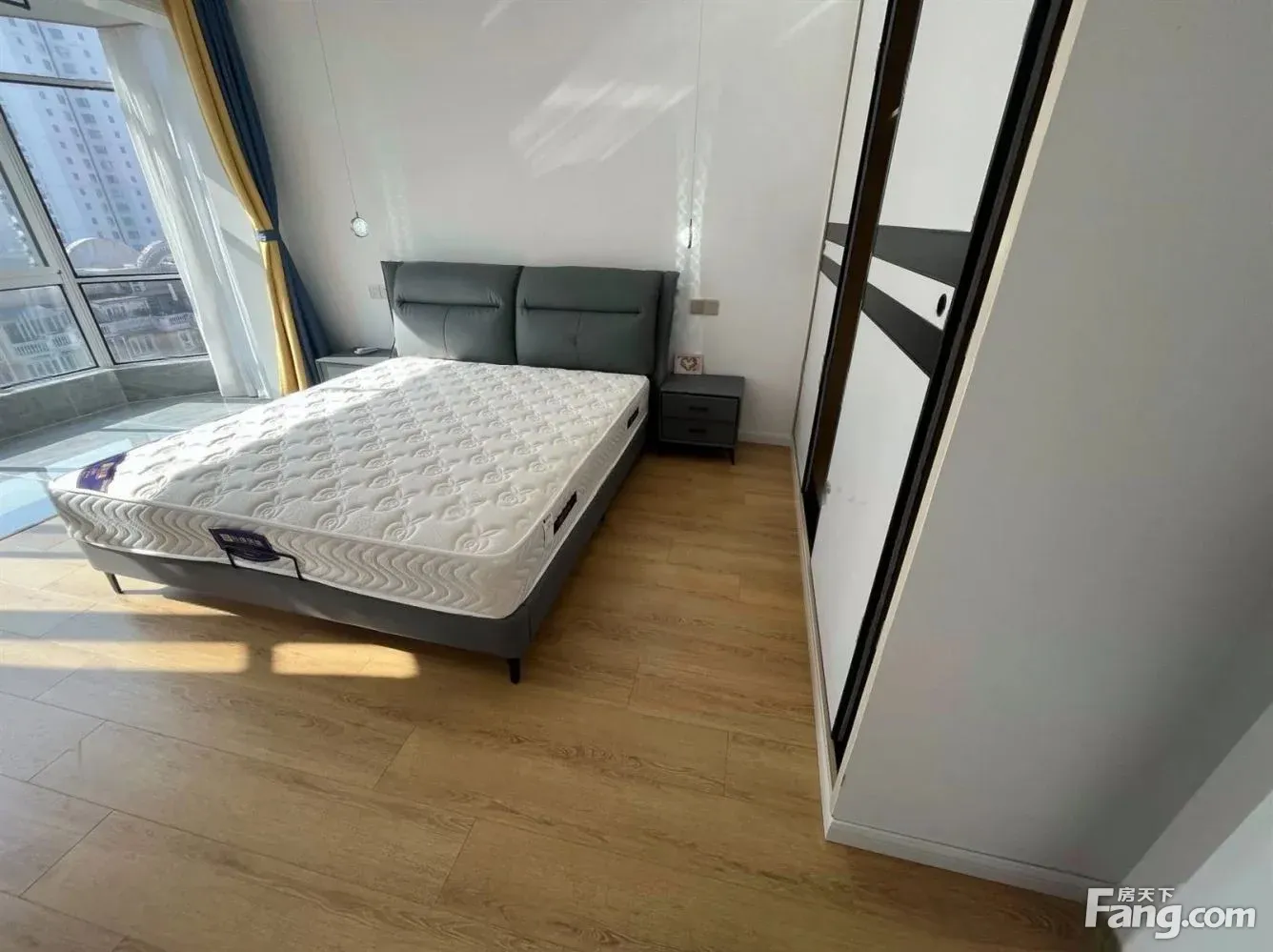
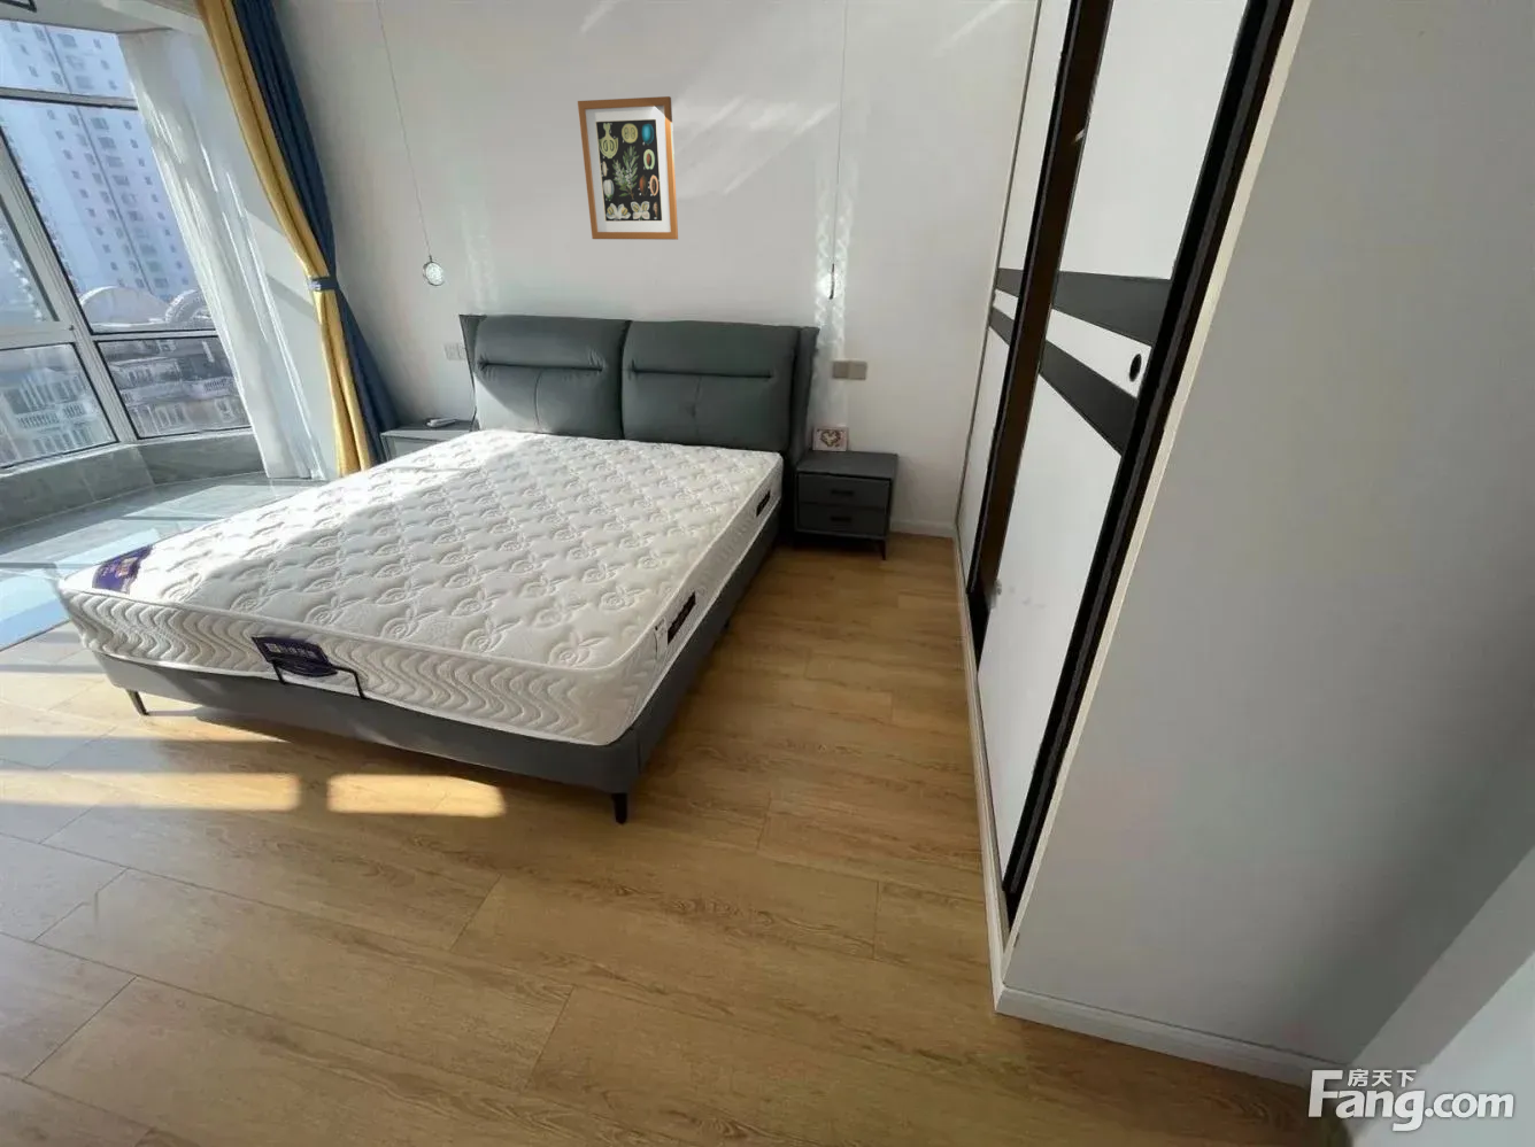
+ wall art (628, 172)
